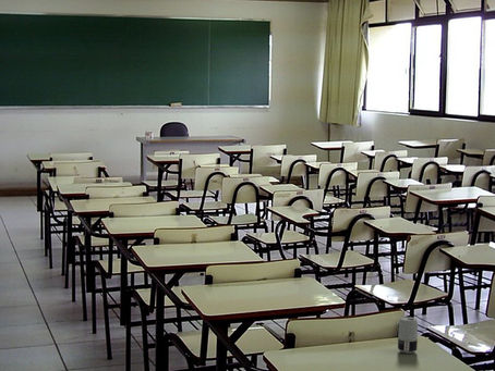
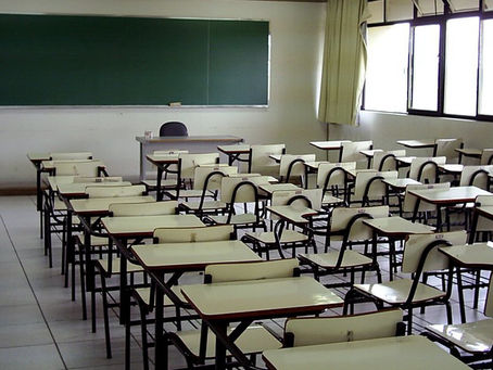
- beverage can (408, 333)
